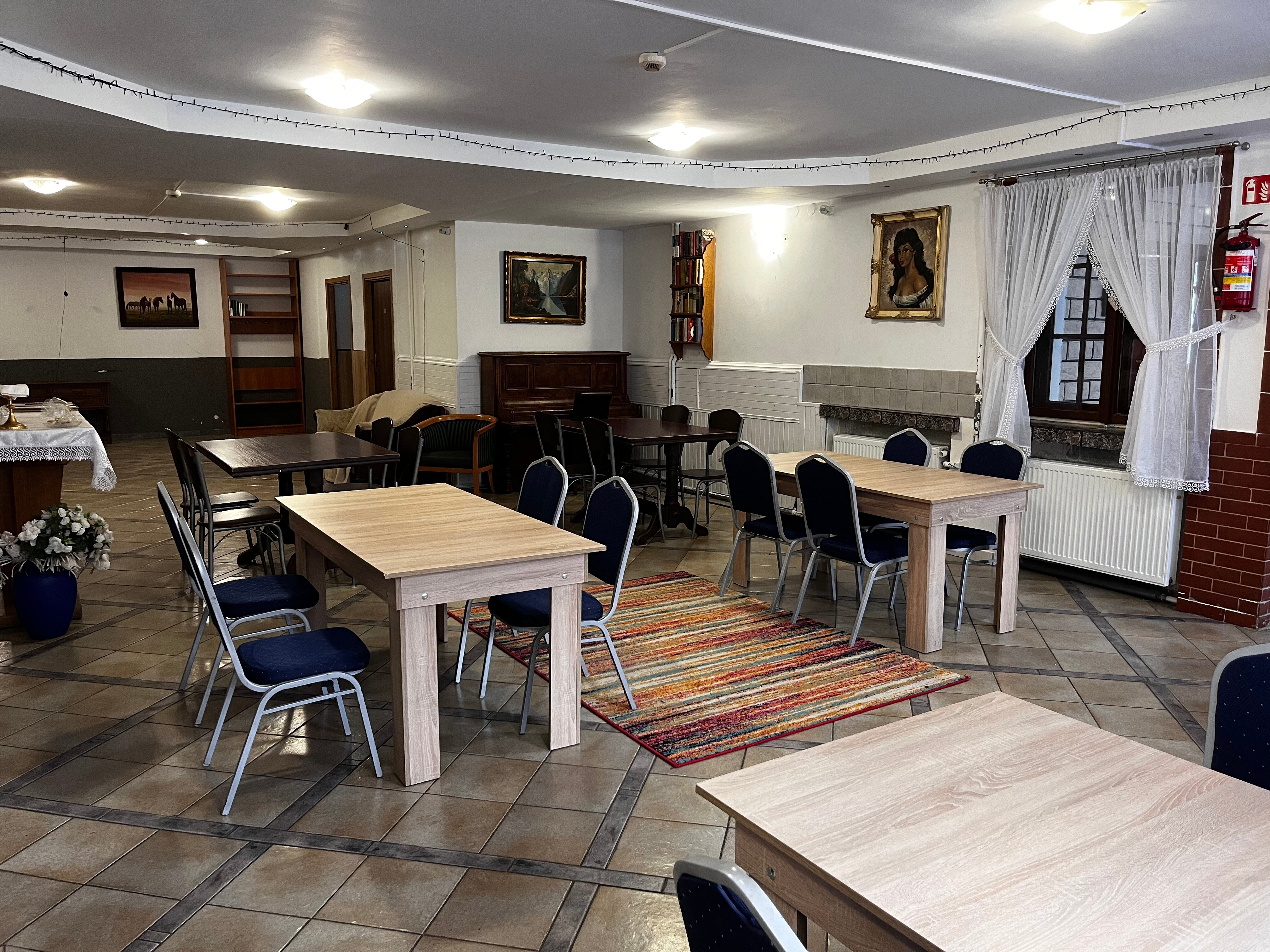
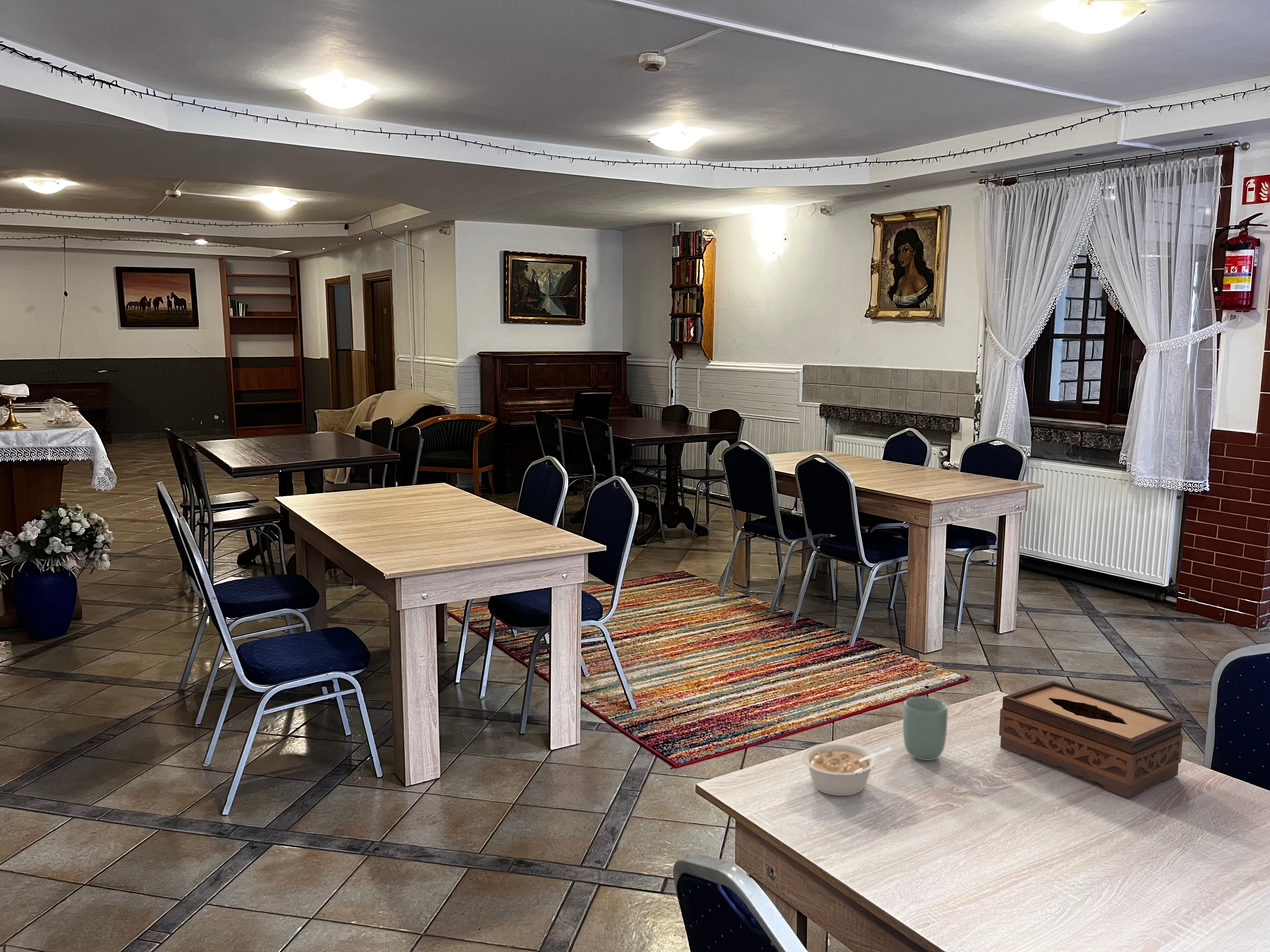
+ legume (841, 767)
+ tissue box (1088, 734)
+ cup (924, 730)
